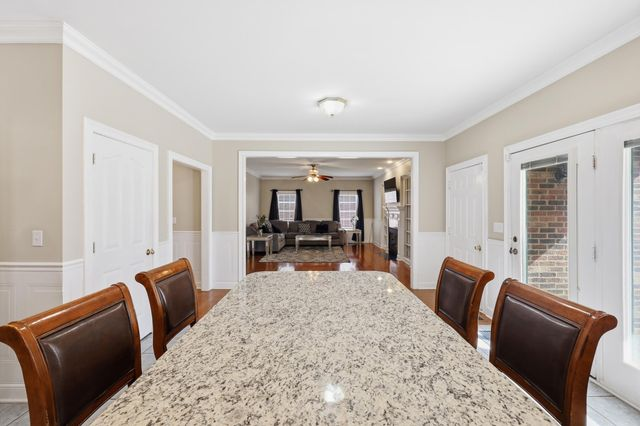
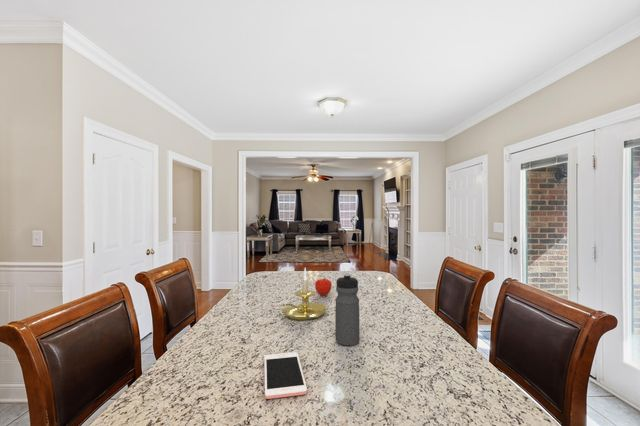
+ fruit (323, 286)
+ cell phone (283, 372)
+ water bottle (347, 307)
+ candle holder (302, 291)
